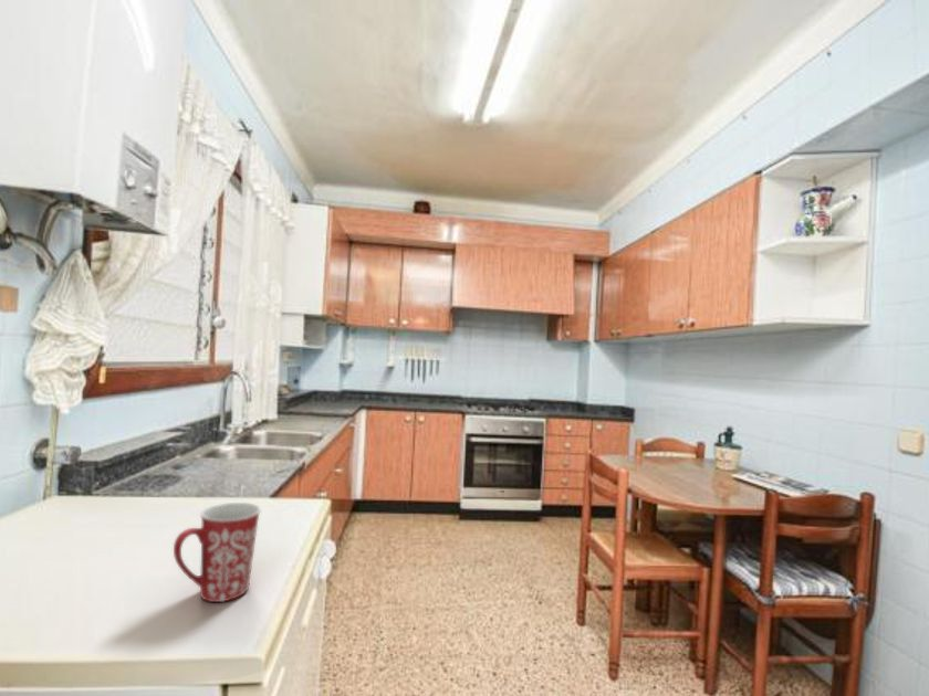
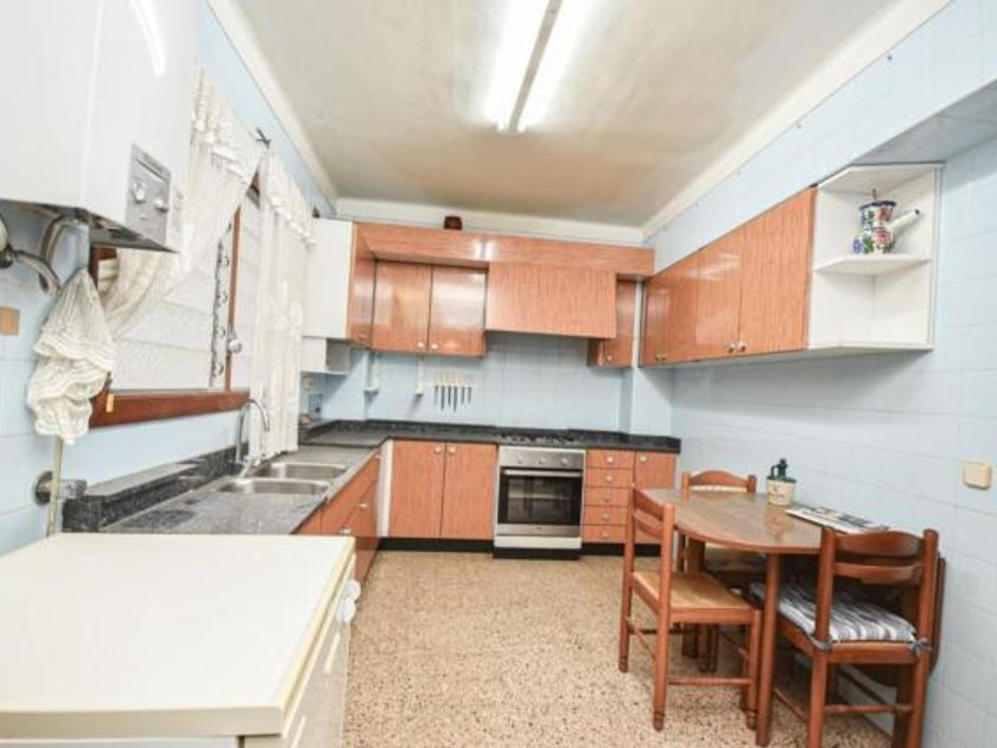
- mug (217, 553)
